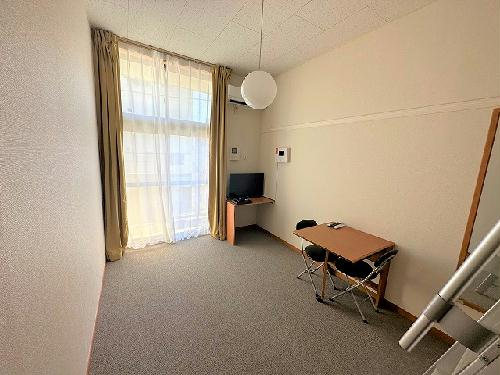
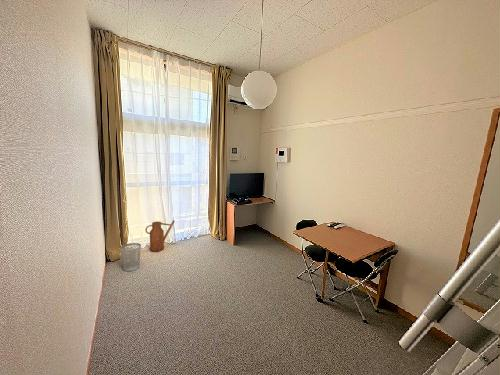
+ wastebasket (131, 256)
+ watering can (160, 235)
